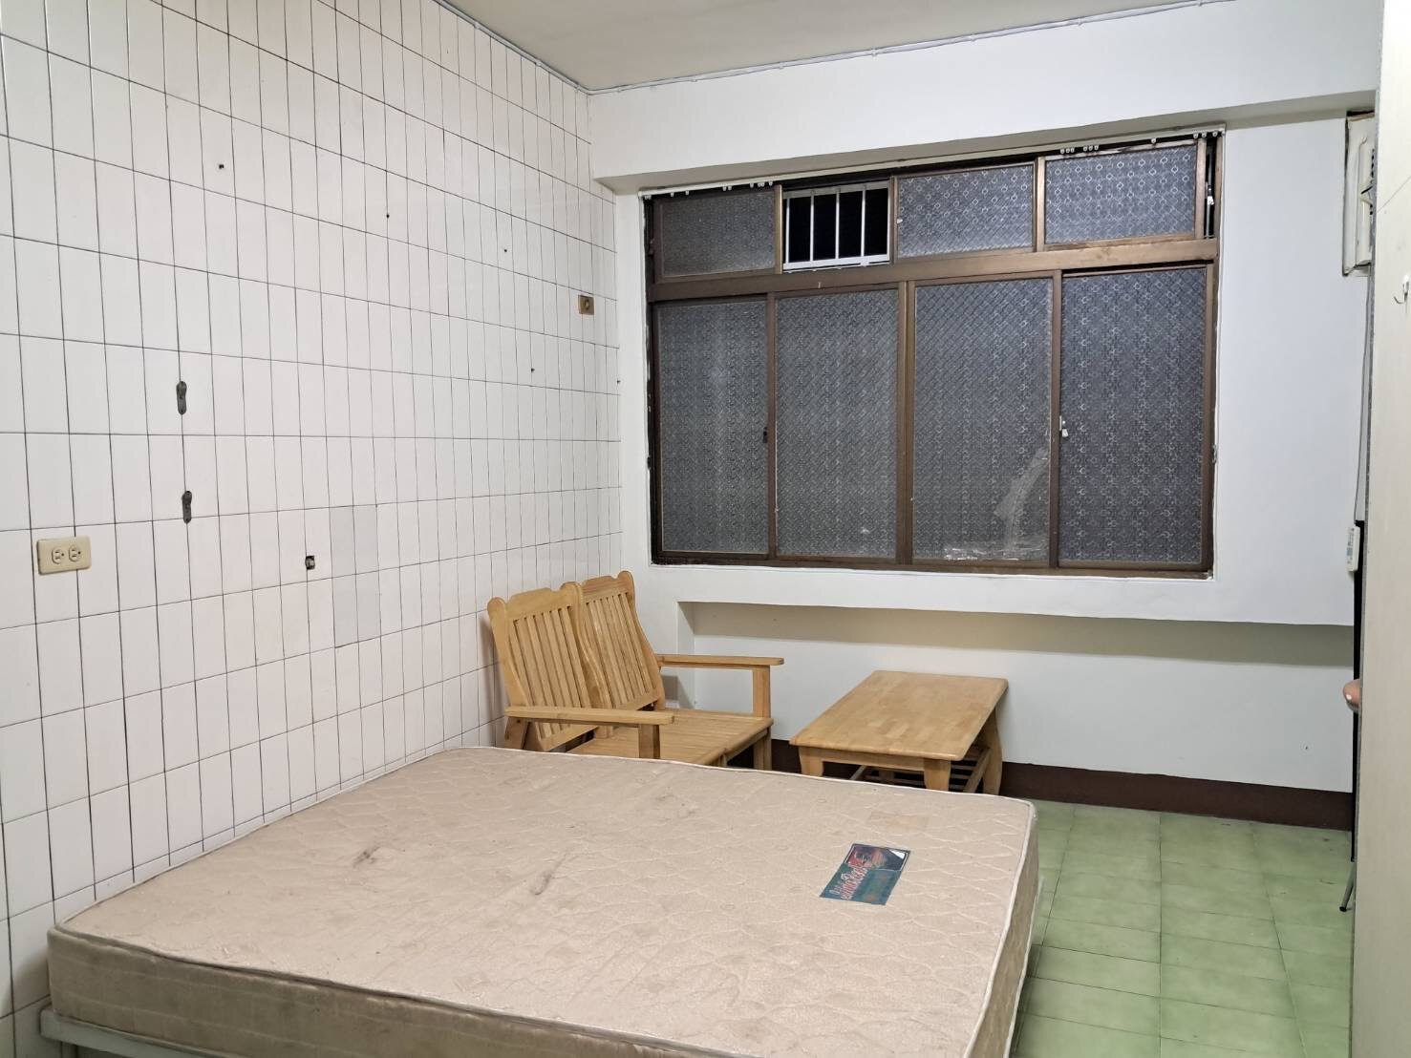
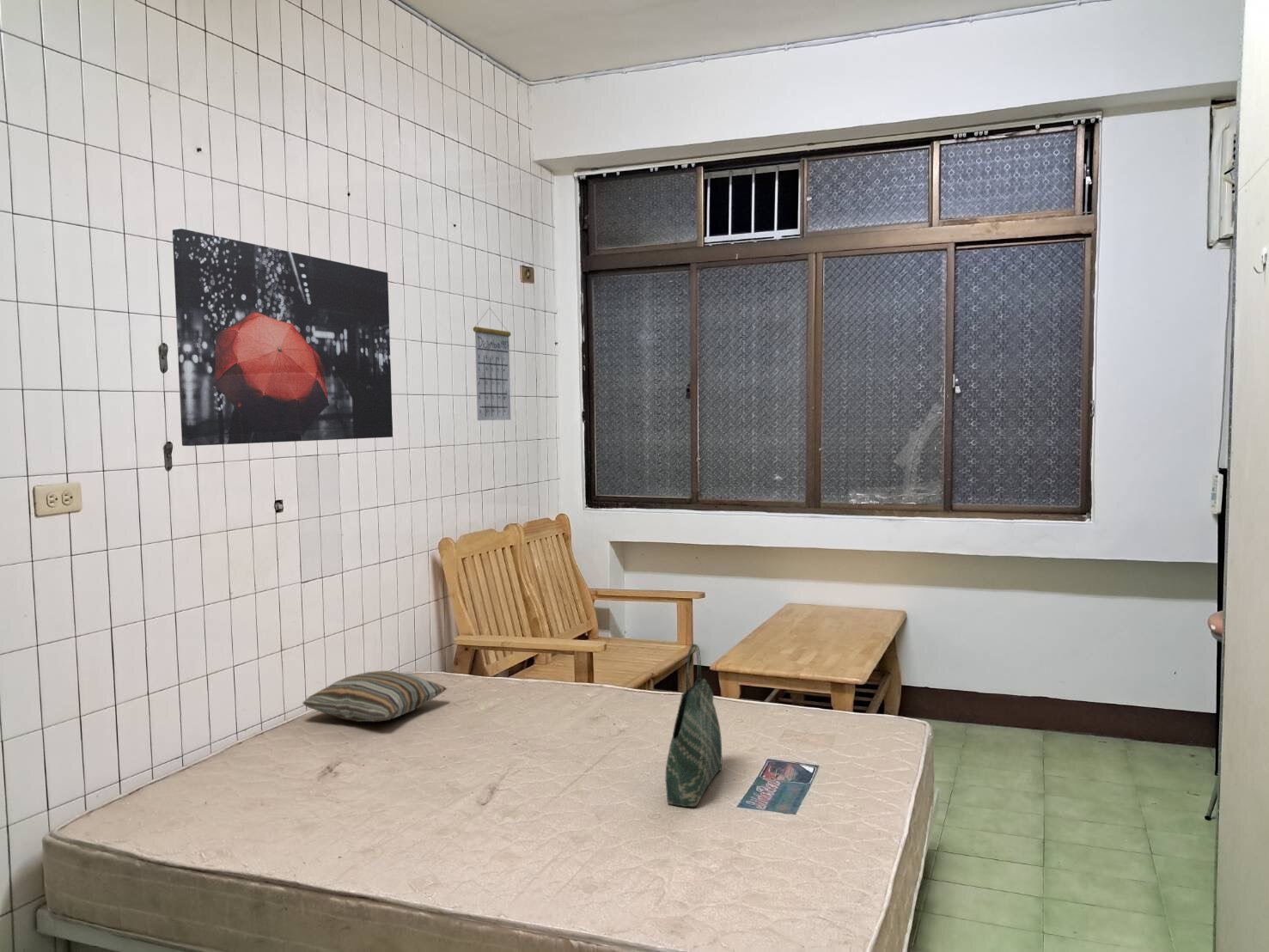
+ tote bag (694, 716)
+ pillow (375, 694)
+ wall art (298, 348)
+ calendar (492, 363)
